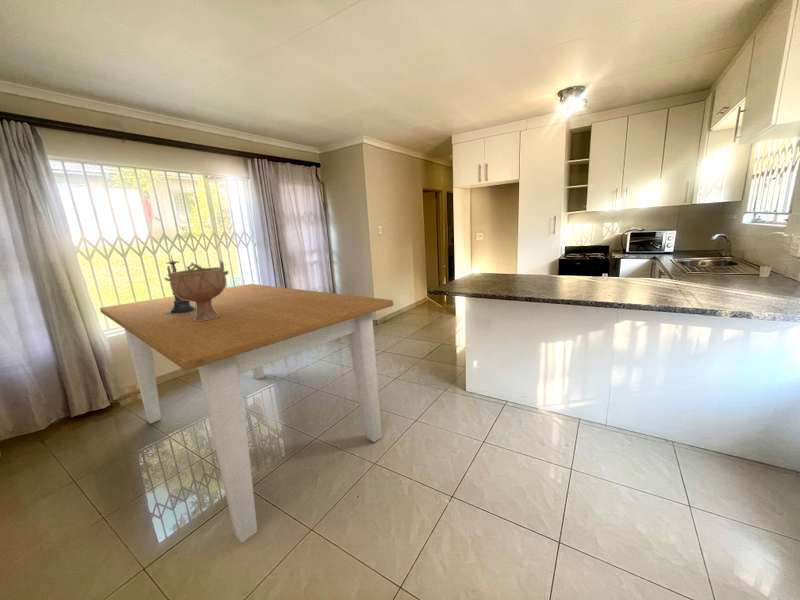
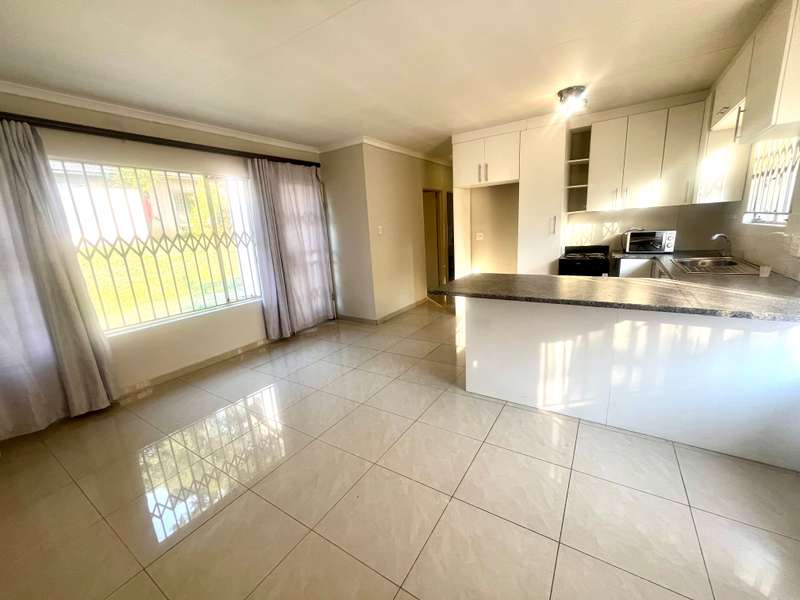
- decorative bowl (200, 290)
- table (245, 368)
- candle holder (175, 271)
